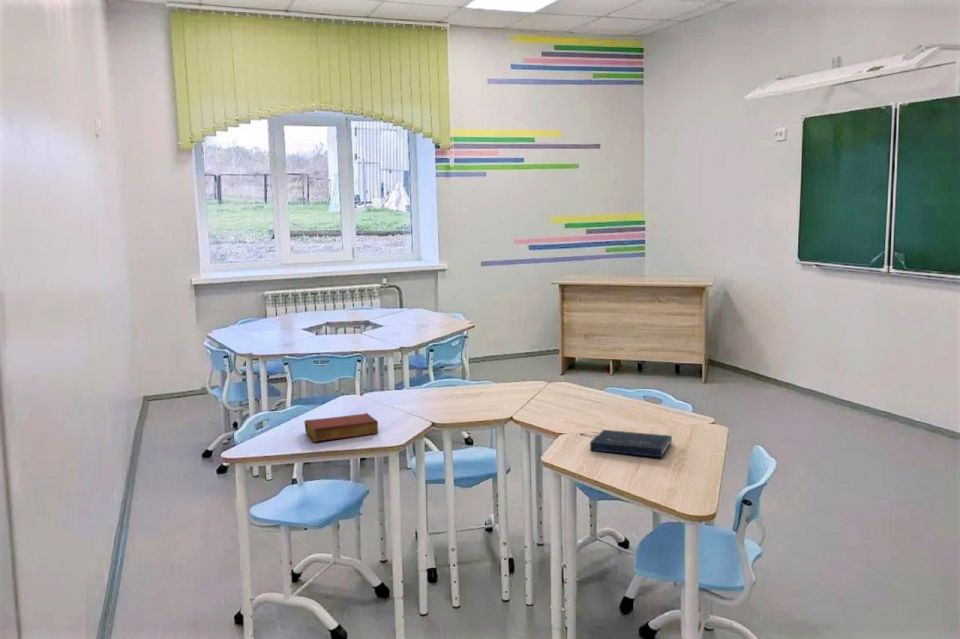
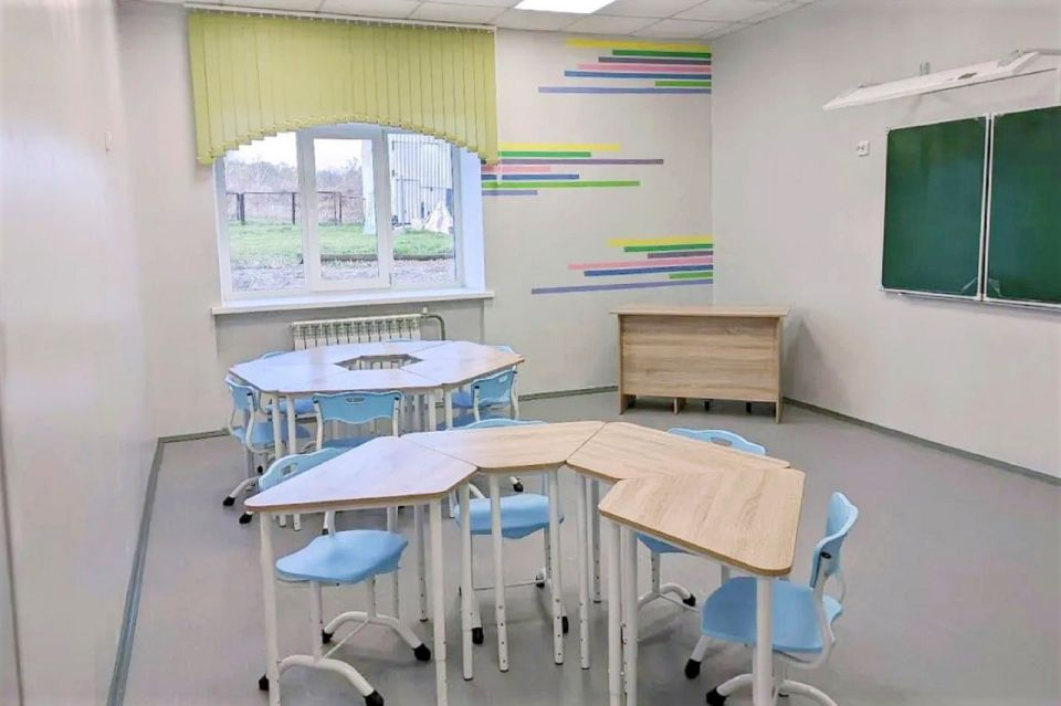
- book (618, 440)
- book (341, 425)
